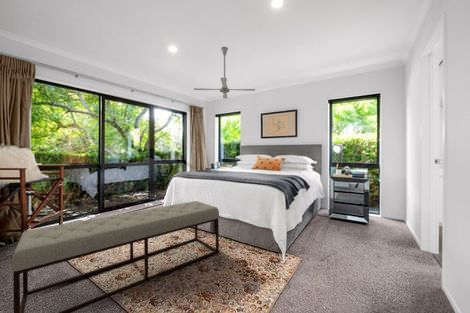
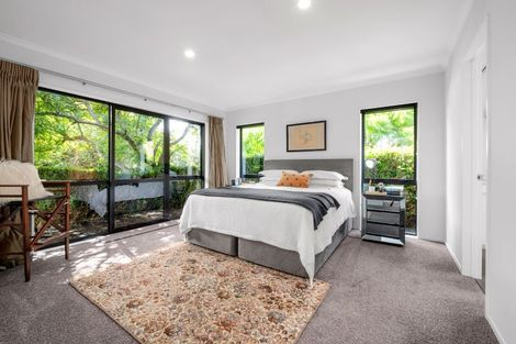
- ceiling fan (224, 70)
- bench (138, 241)
